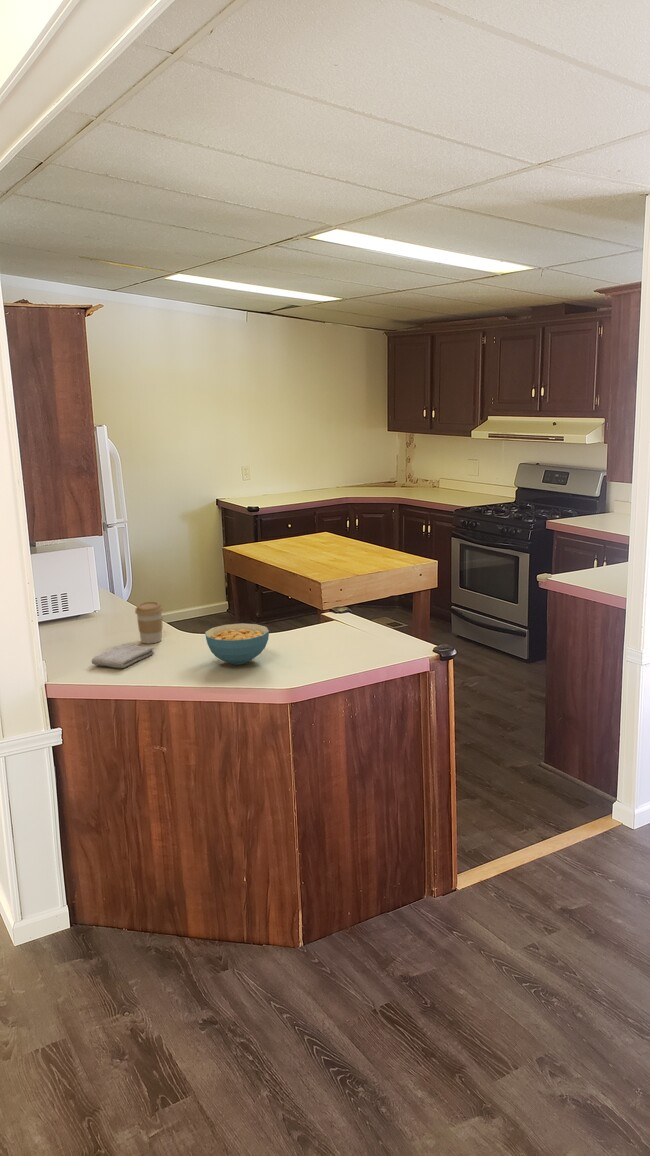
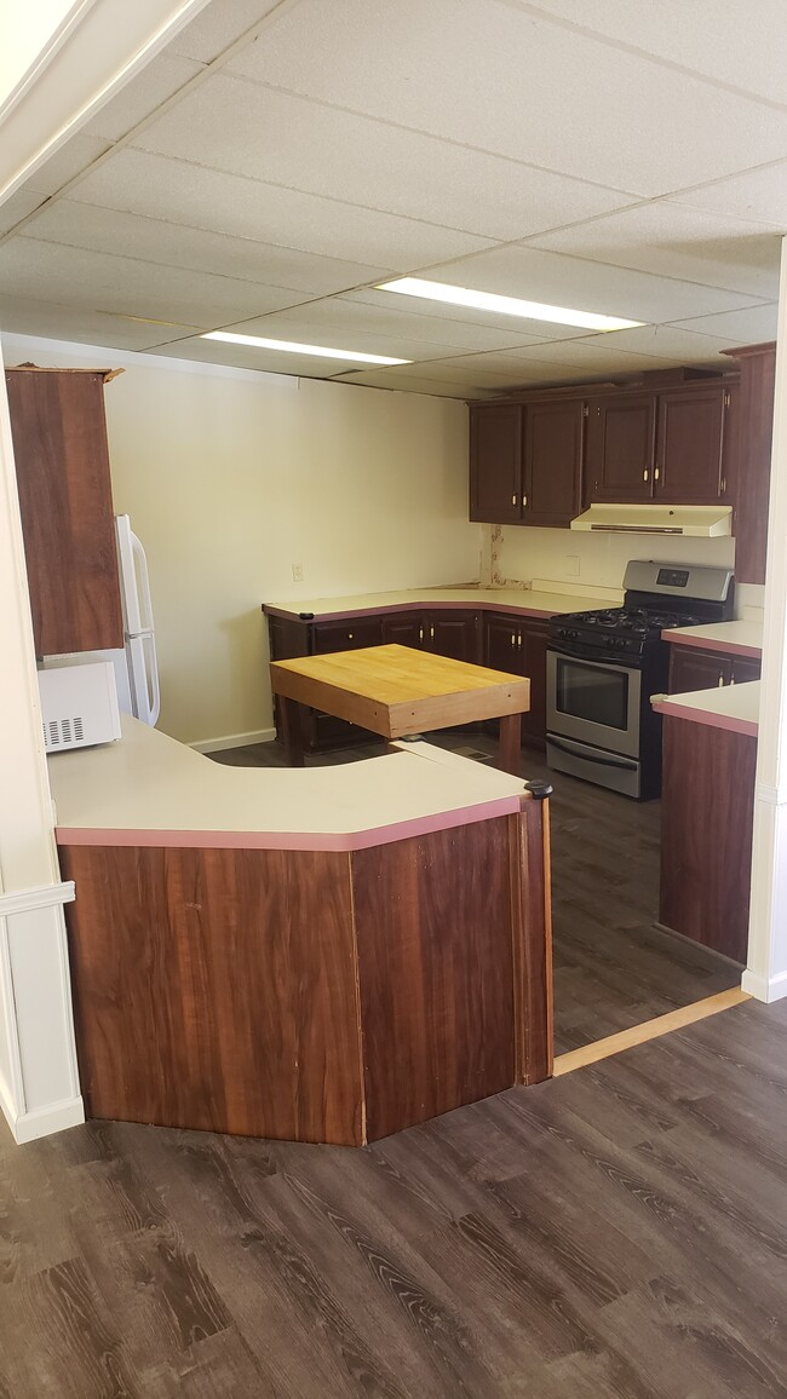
- cereal bowl (237, 646)
- coffee cup (150, 622)
- washcloth (124, 655)
